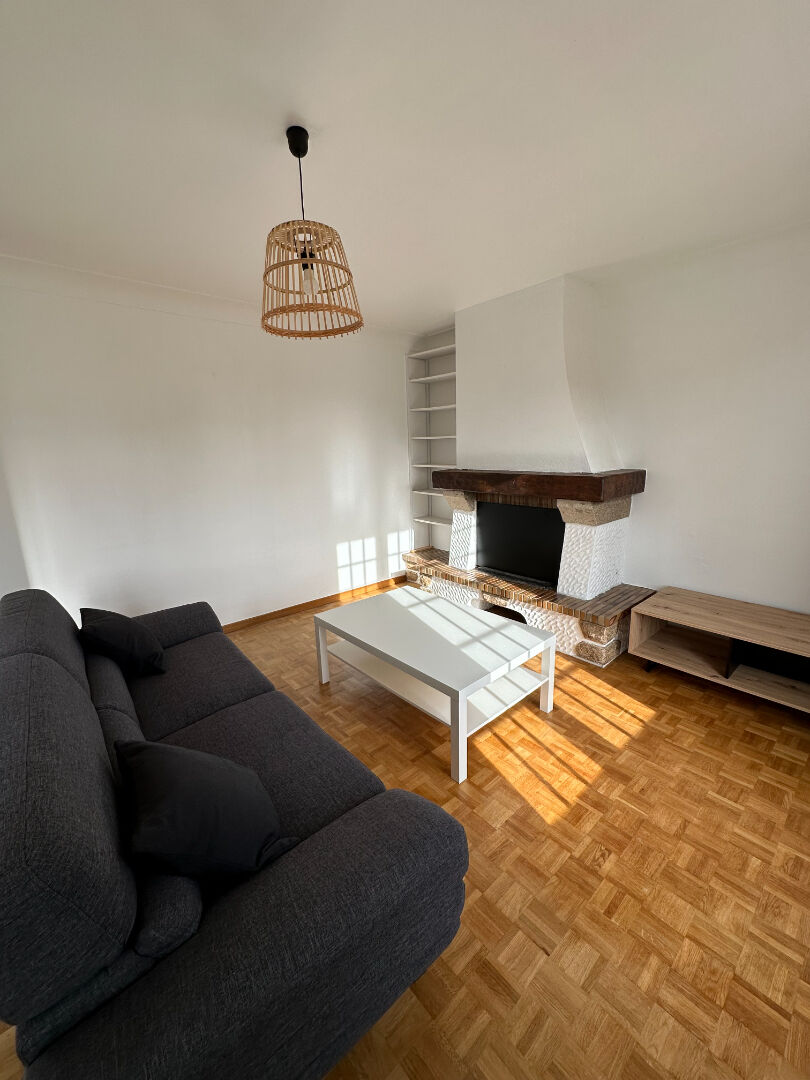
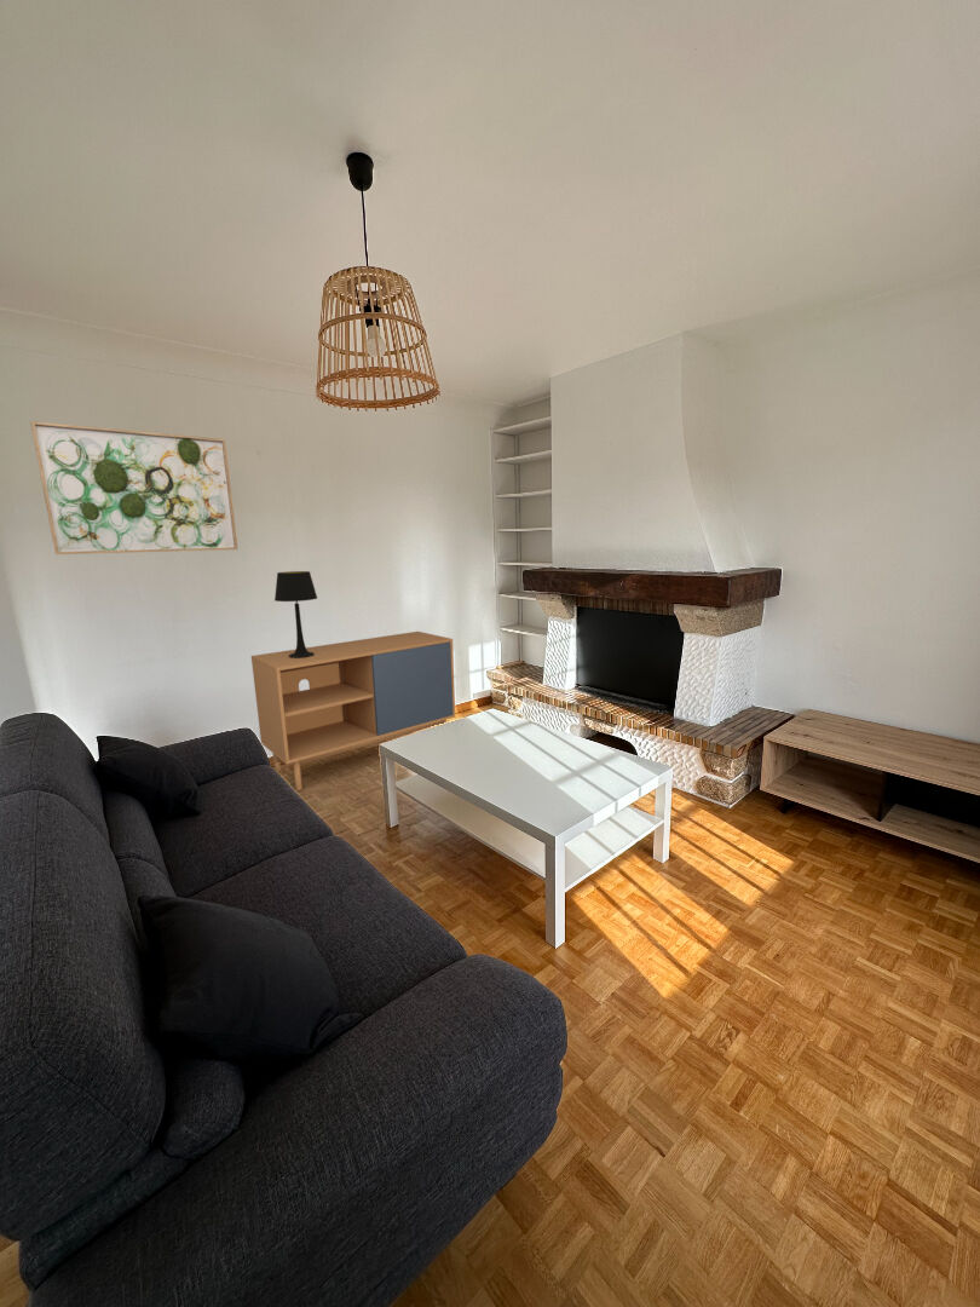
+ wall art (145, 493)
+ table lamp (298, 614)
+ storage cabinet (362, 702)
